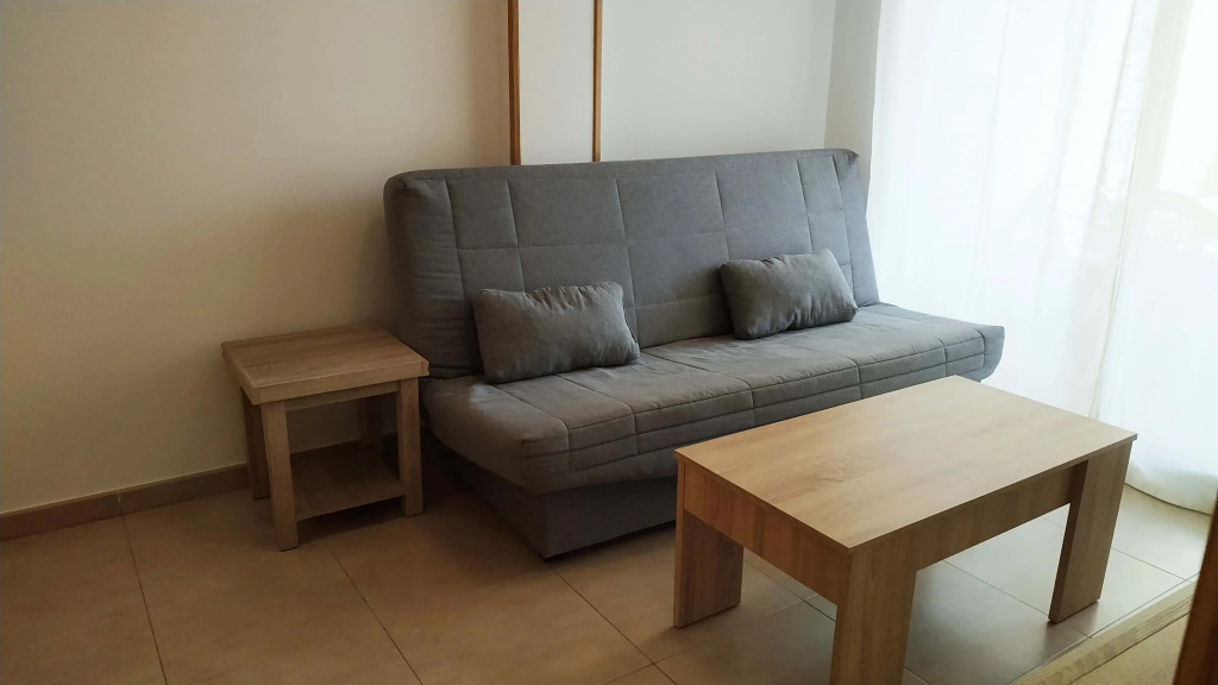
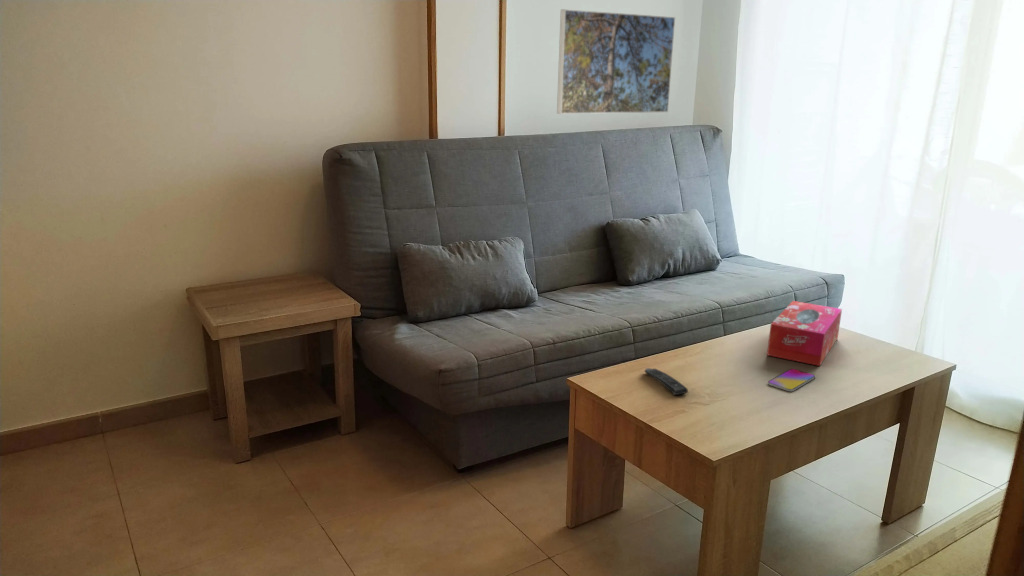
+ smartphone (791, 379)
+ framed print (617, 64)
+ tissue box (805, 331)
+ remote control (663, 379)
